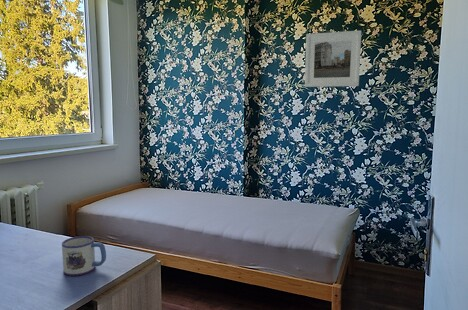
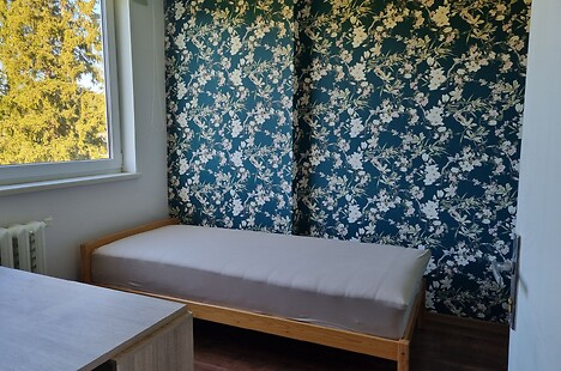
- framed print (332, 59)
- mug (84, 255)
